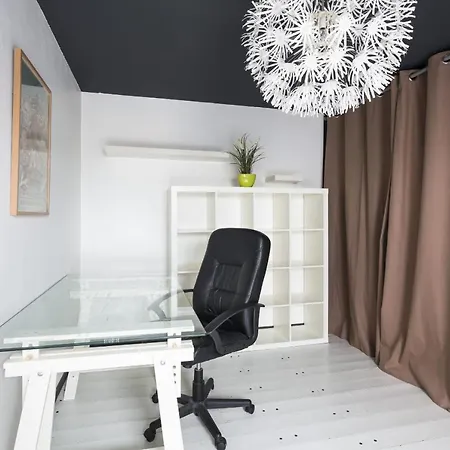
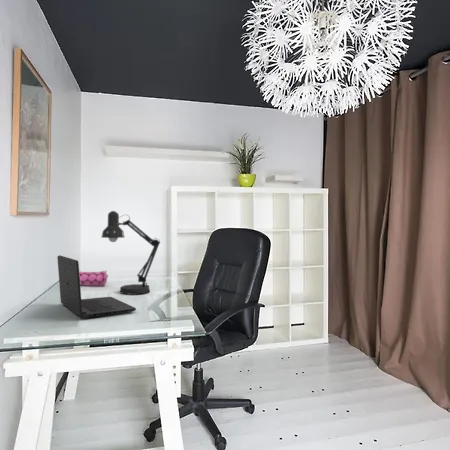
+ desk lamp (123, 237)
+ laptop (95, 298)
+ pencil case (90, 277)
